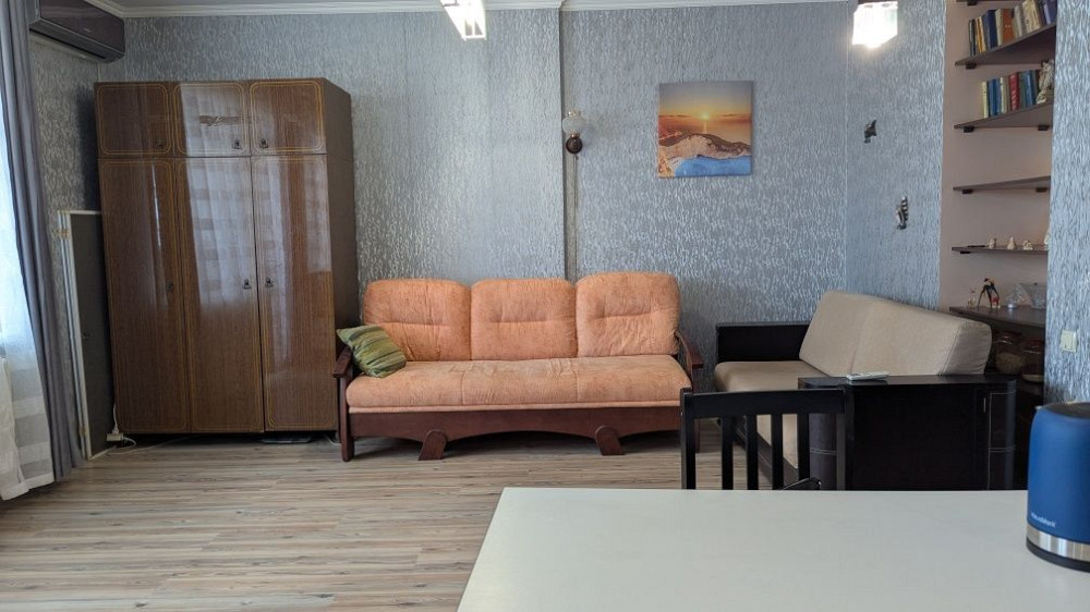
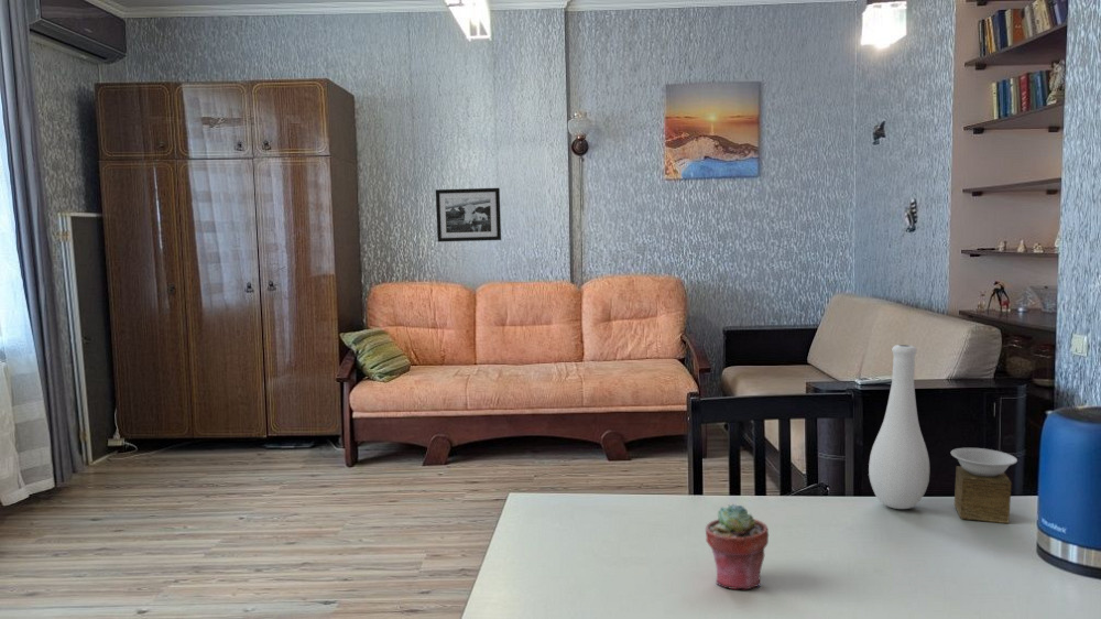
+ vase (922, 435)
+ potted succulent (737, 543)
+ picture frame (468, 215)
